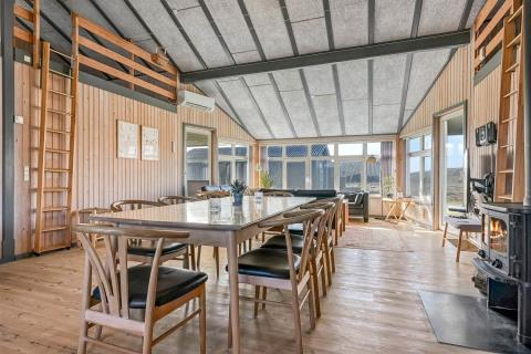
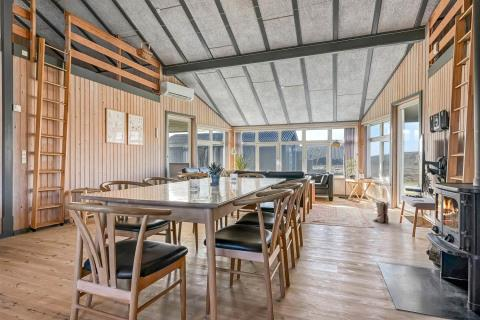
+ boots (380, 211)
